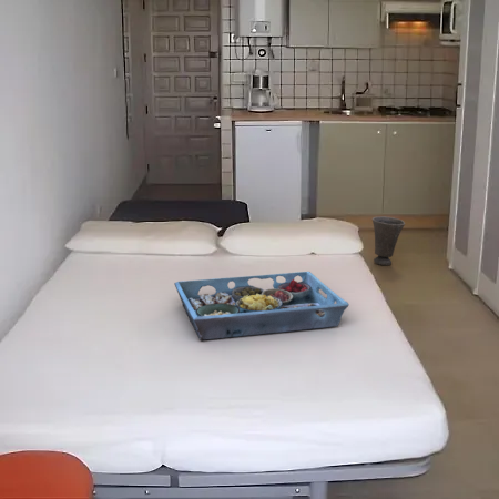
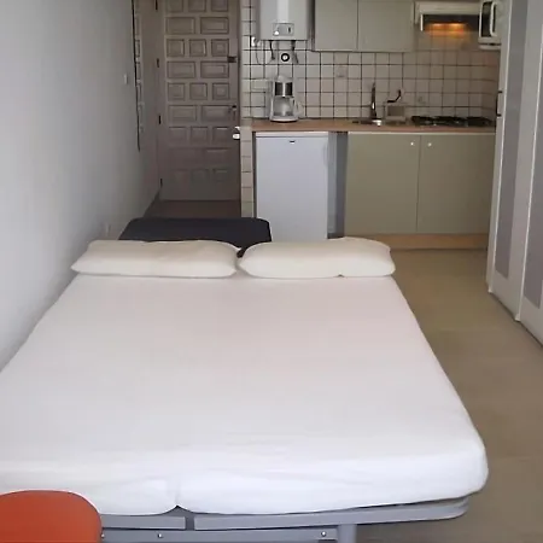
- vase (387, 241)
- serving tray (257, 302)
